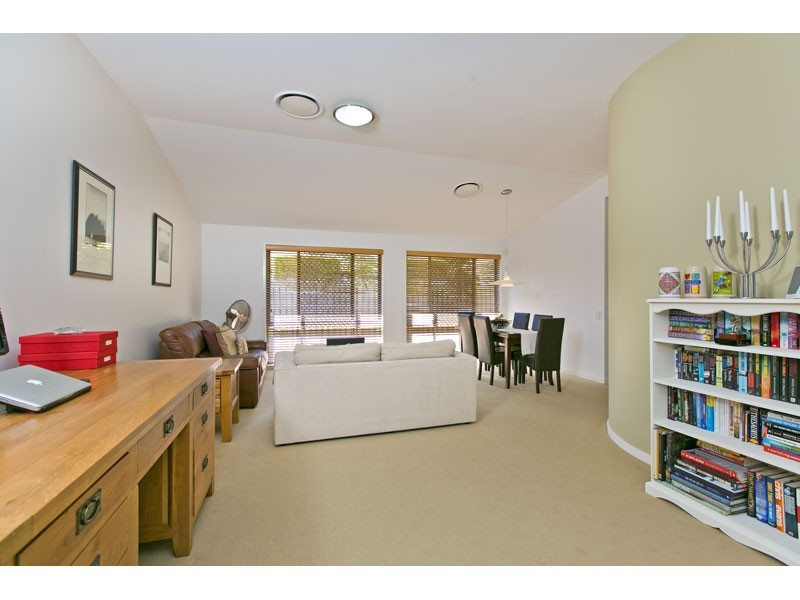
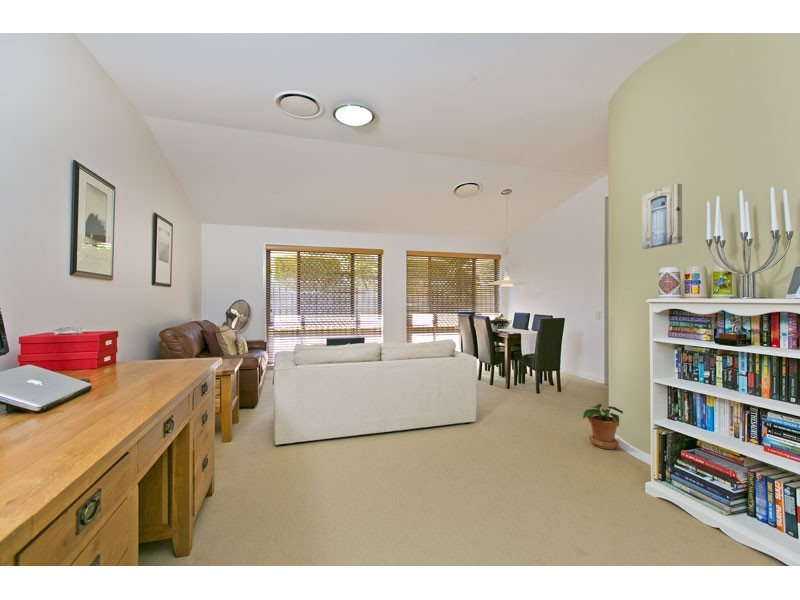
+ wall art (660, 217)
+ potted plant (599, 425)
